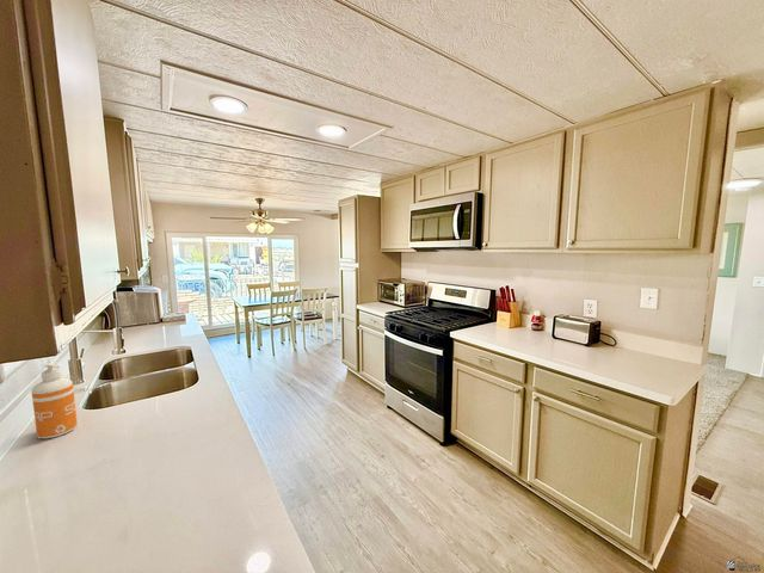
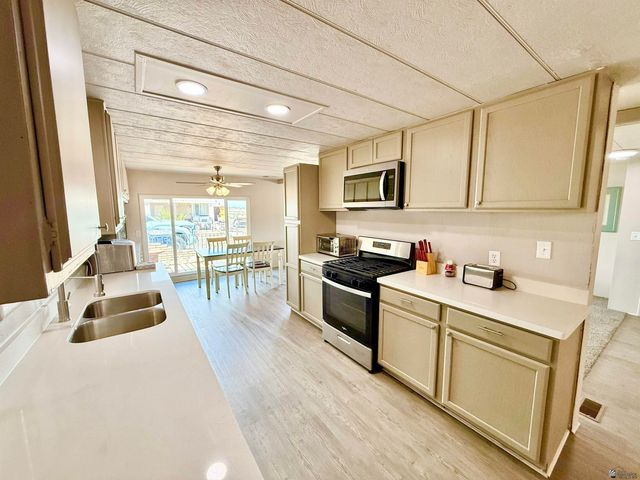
- soap dispenser (54, 398)
